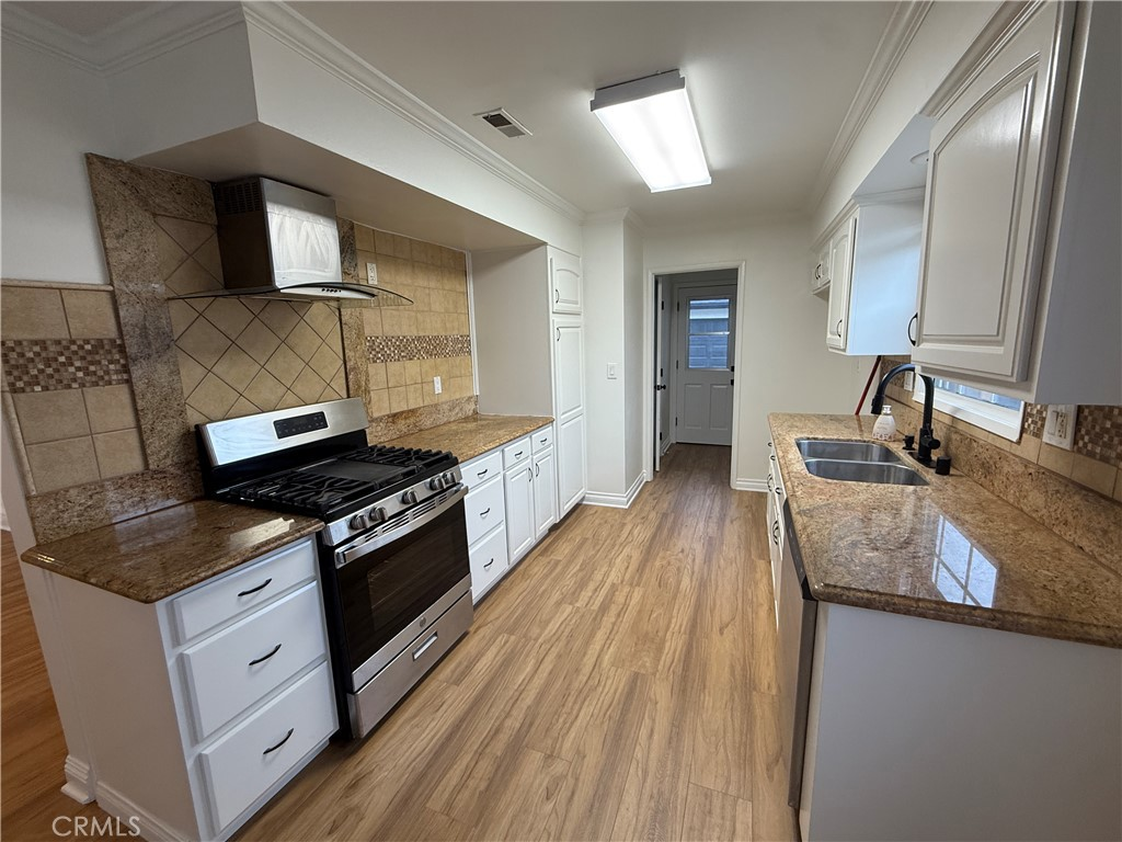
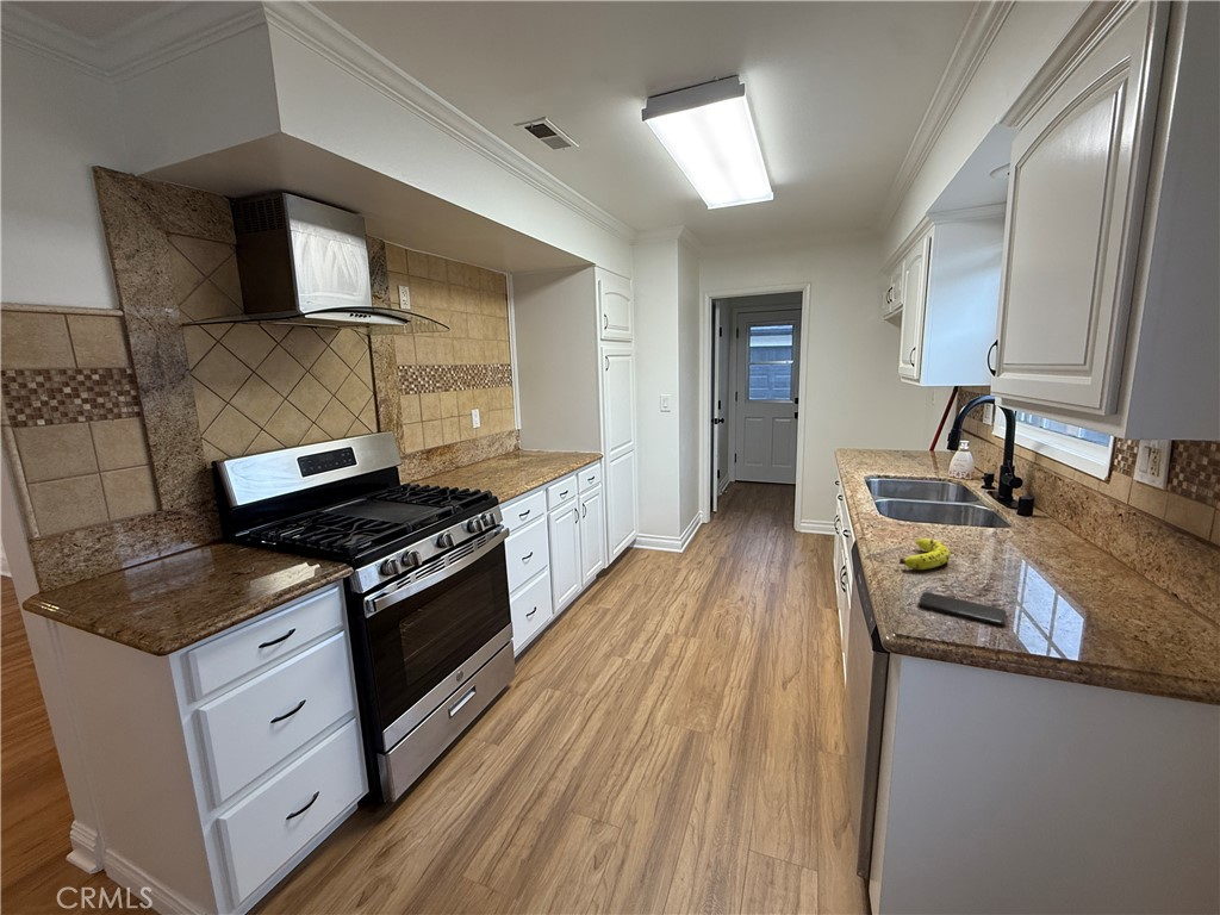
+ fruit (919, 554)
+ smartphone (960, 608)
